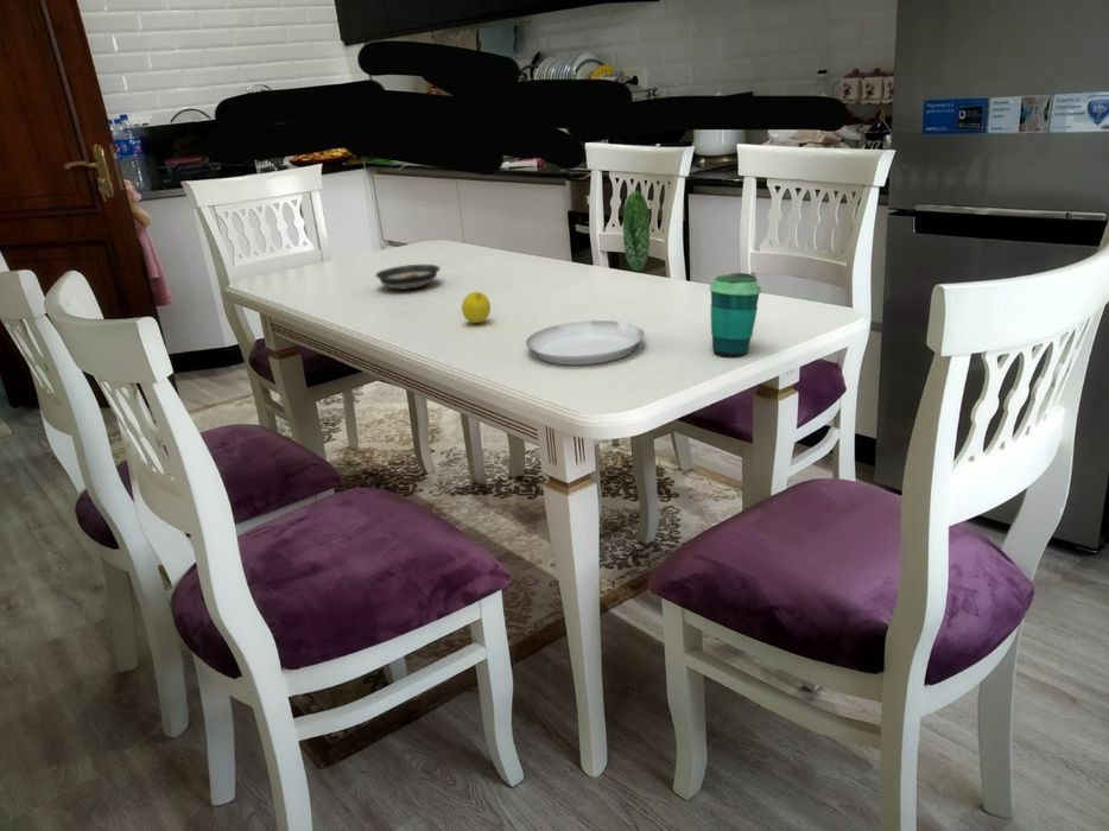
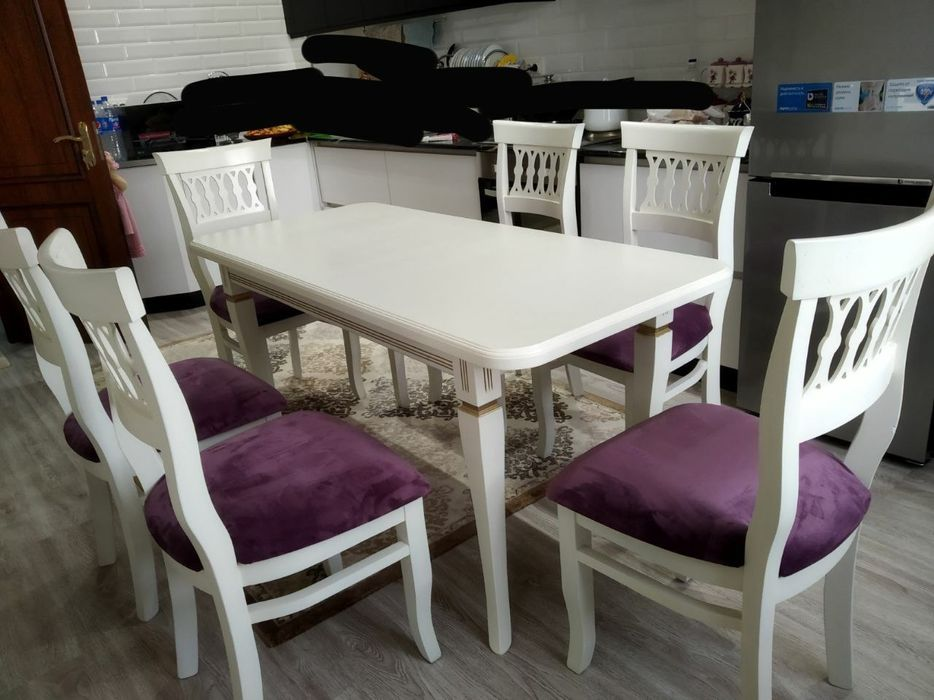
- saucer (408, 278)
- plate (588, 321)
- fruit (475, 307)
- cup (735, 313)
